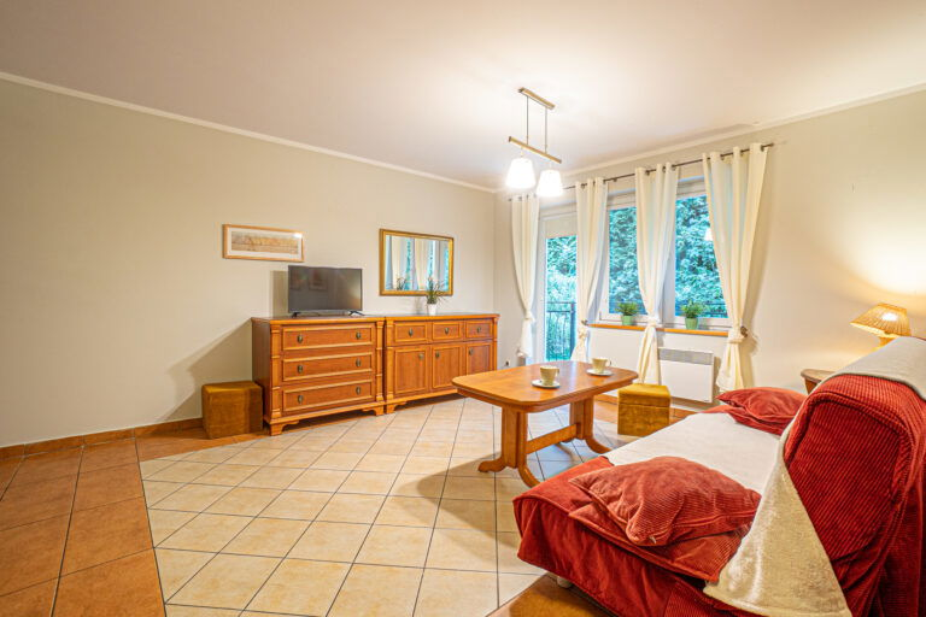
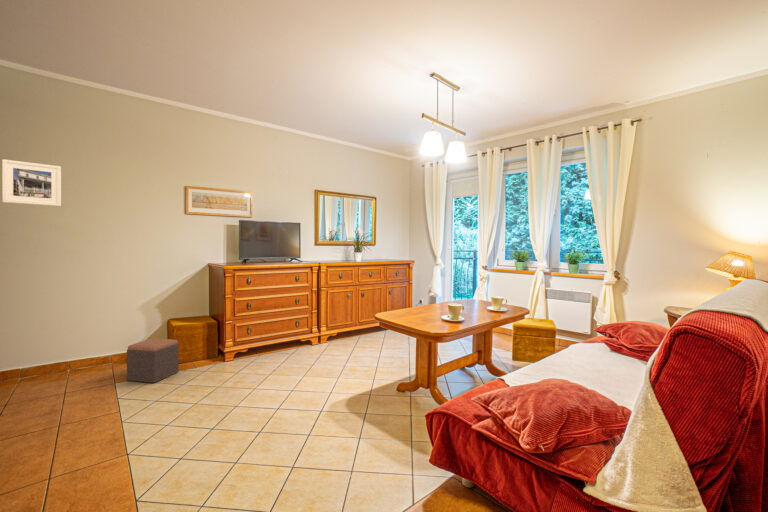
+ footstool (153, 358)
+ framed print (32, 183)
